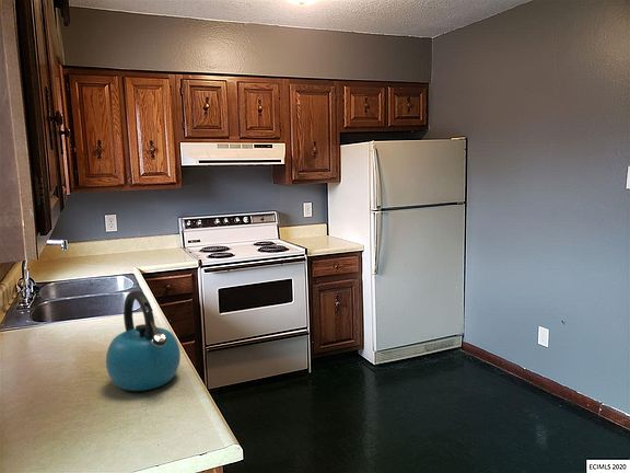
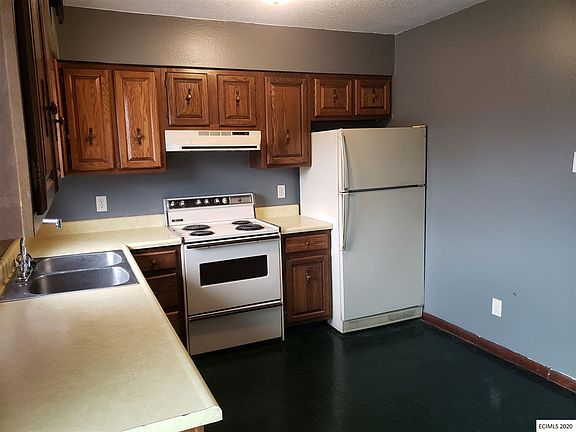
- kettle (144, 338)
